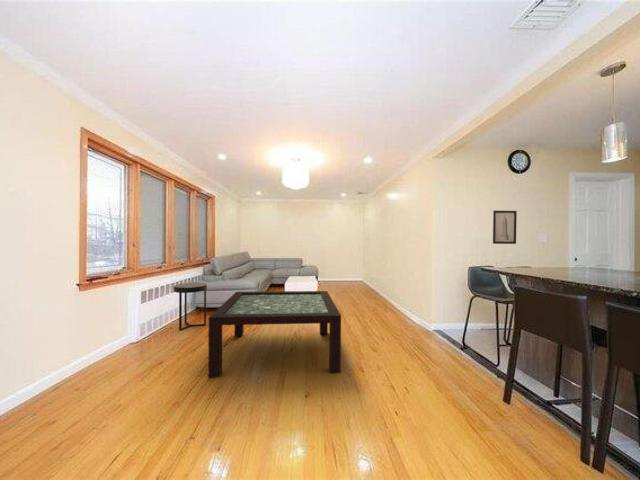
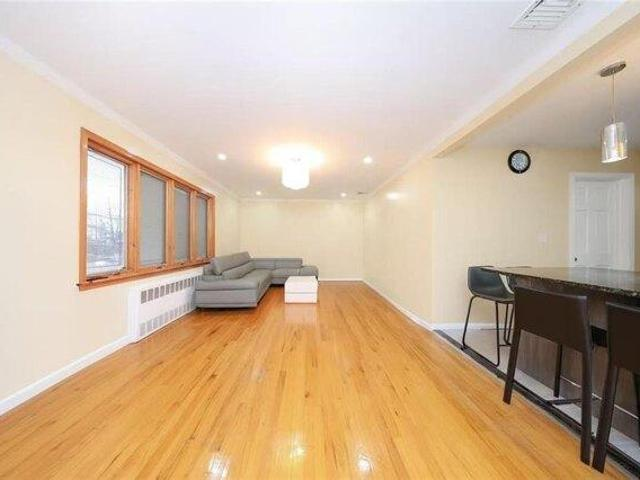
- coffee table (279, 323)
- wall art (504, 227)
- side table (186, 305)
